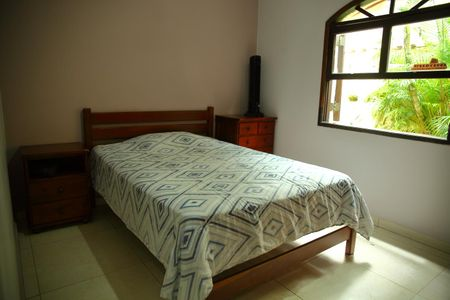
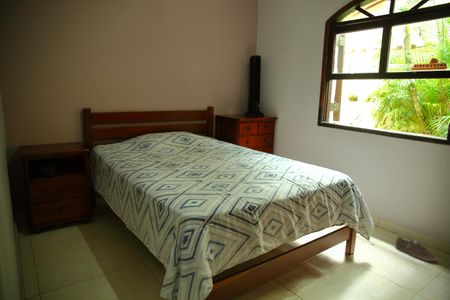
+ sneaker (415, 247)
